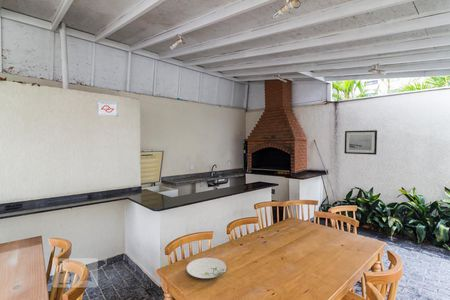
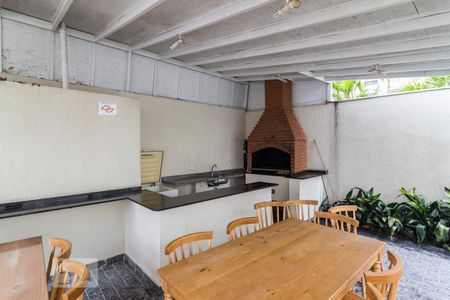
- wall art (360, 142)
- plate (206, 269)
